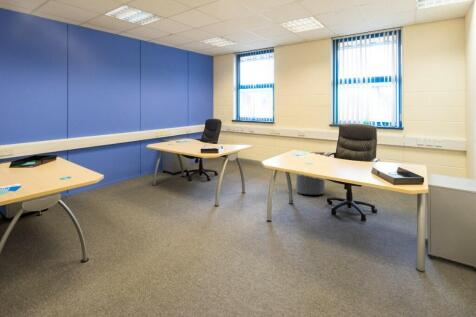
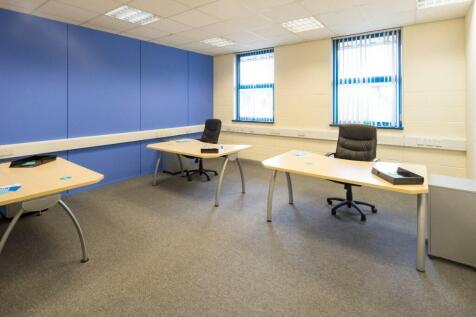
- trash can (308, 176)
